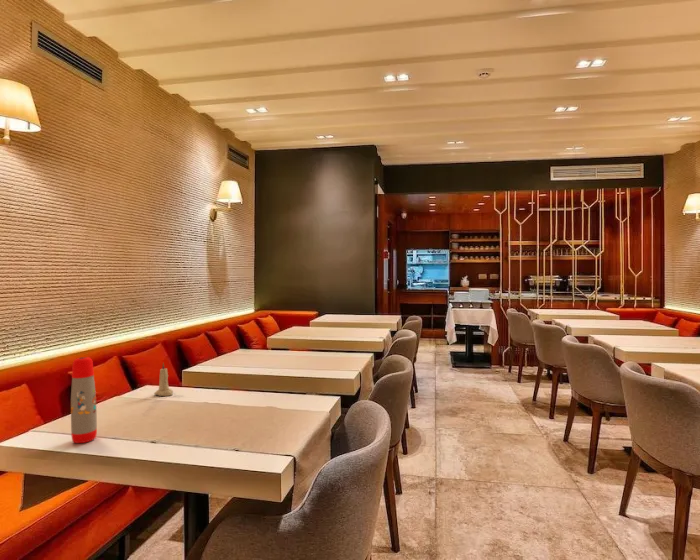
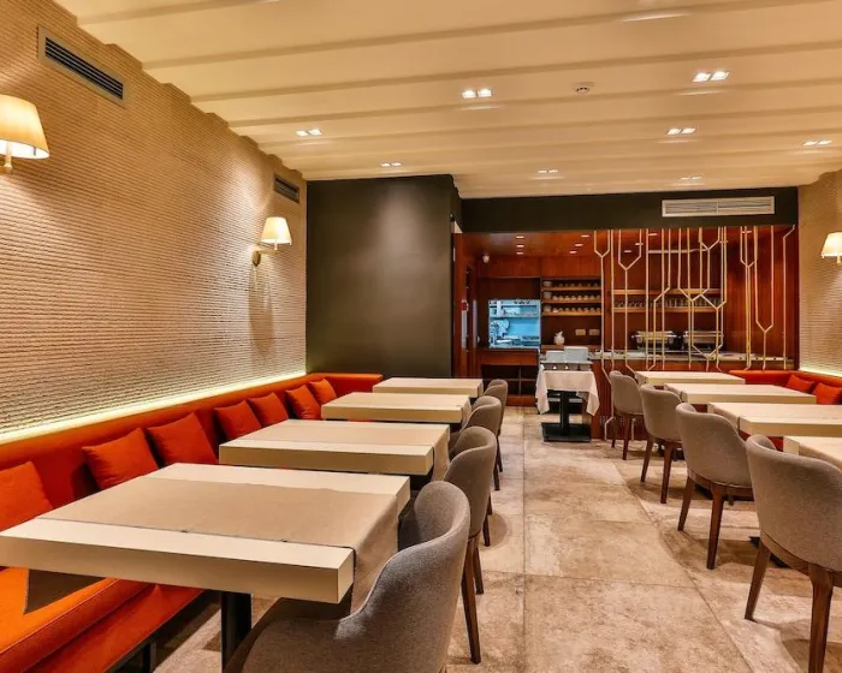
- water bottle (83, 398)
- candle (164, 378)
